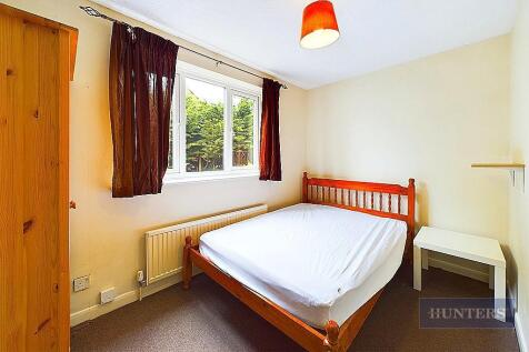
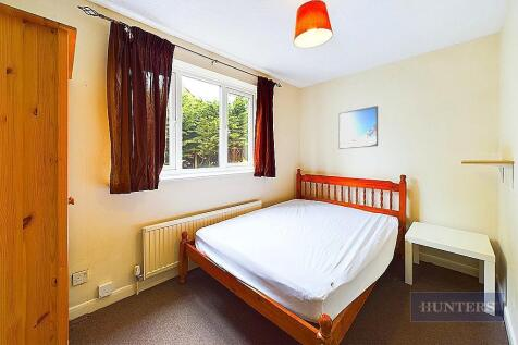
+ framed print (357, 128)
